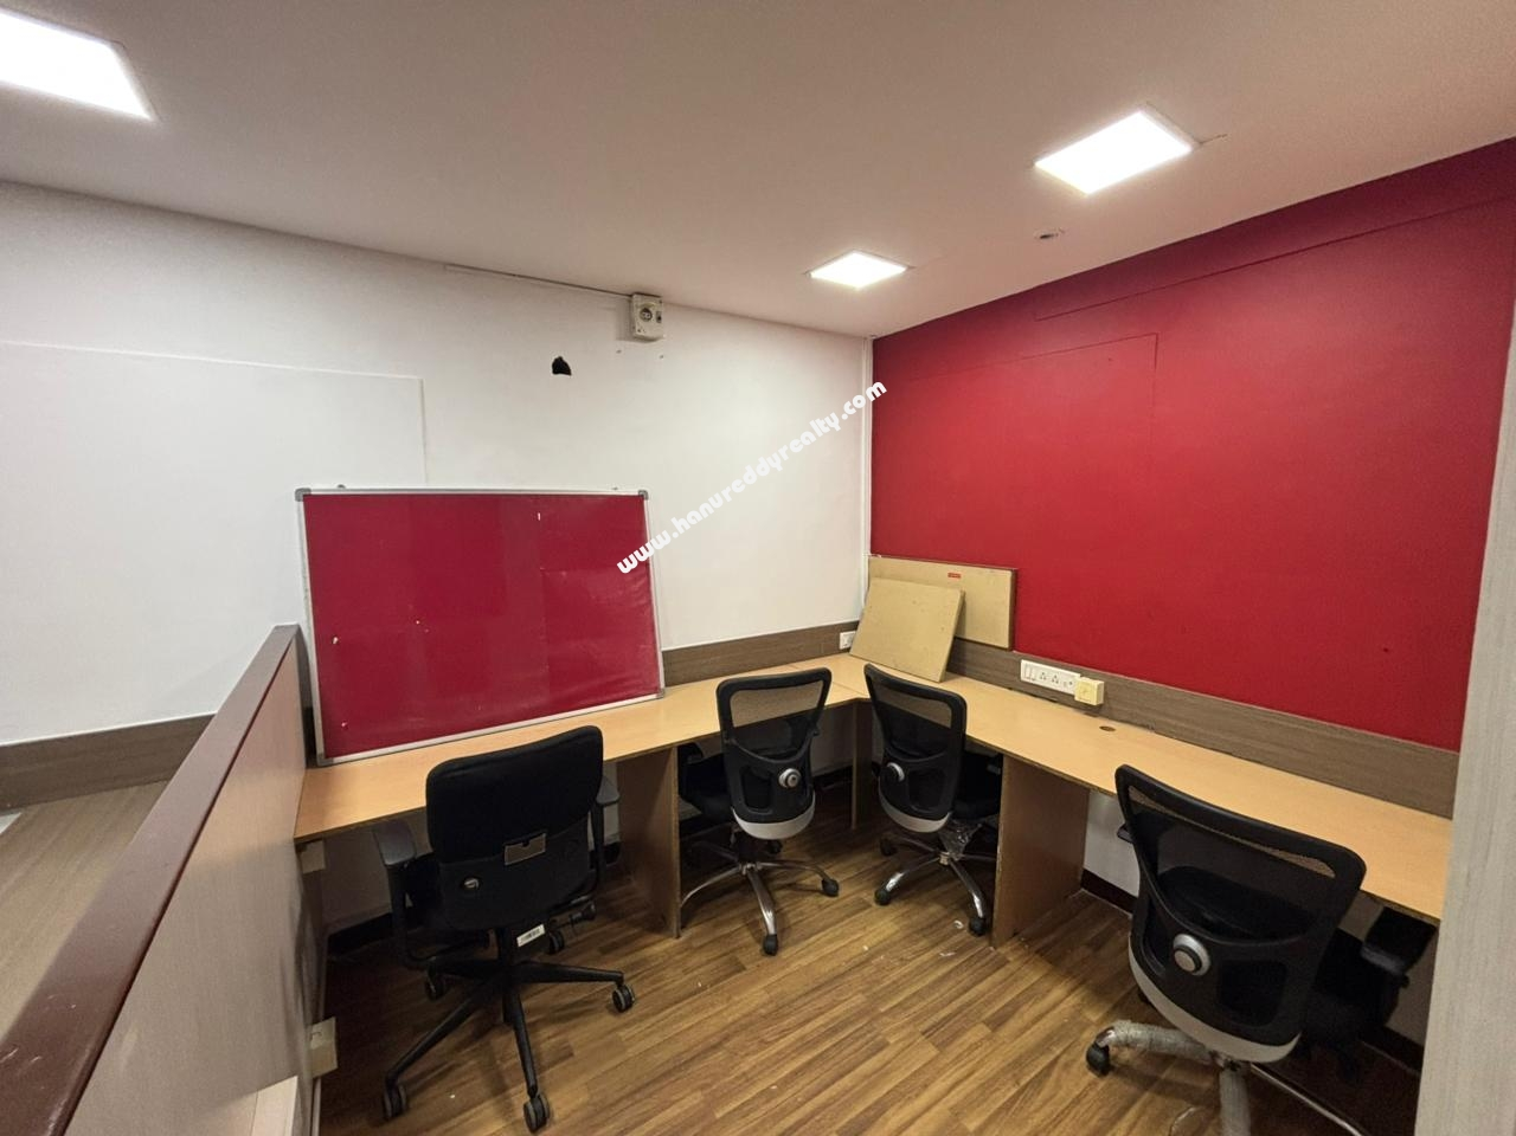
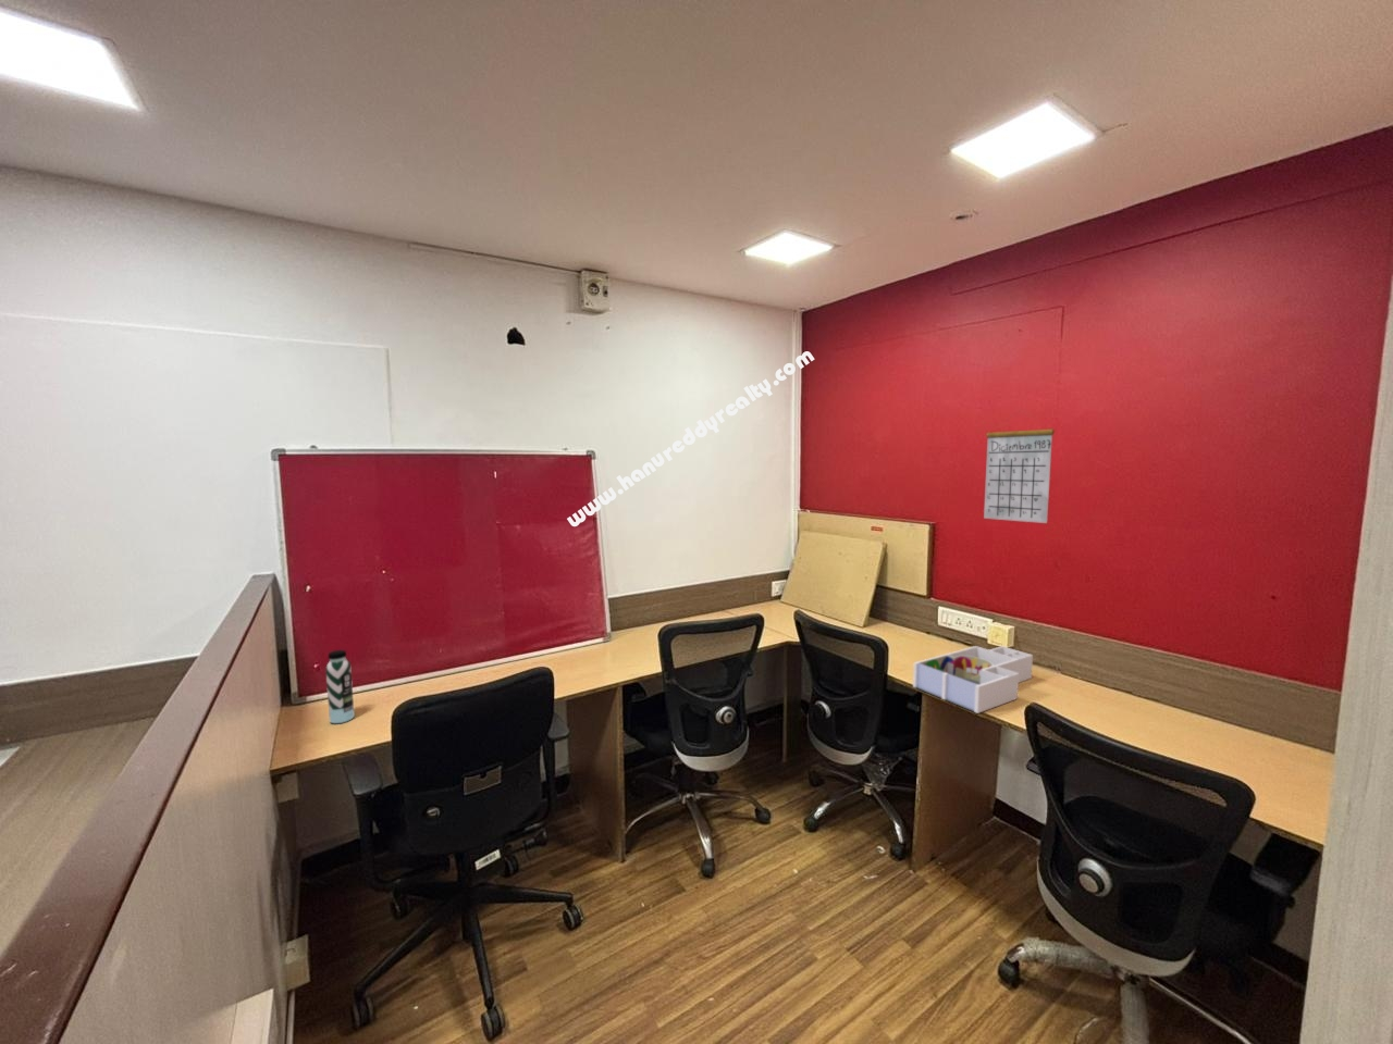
+ desk organizer (984, 673)
+ calendar (1017, 465)
+ water bottle (340, 685)
